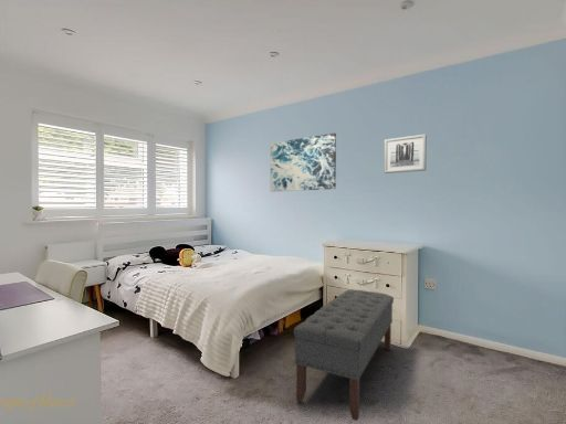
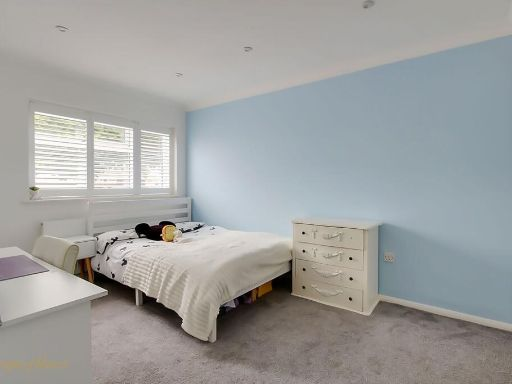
- wall art (301, 165)
- bench (350, 338)
- wall art (403, 155)
